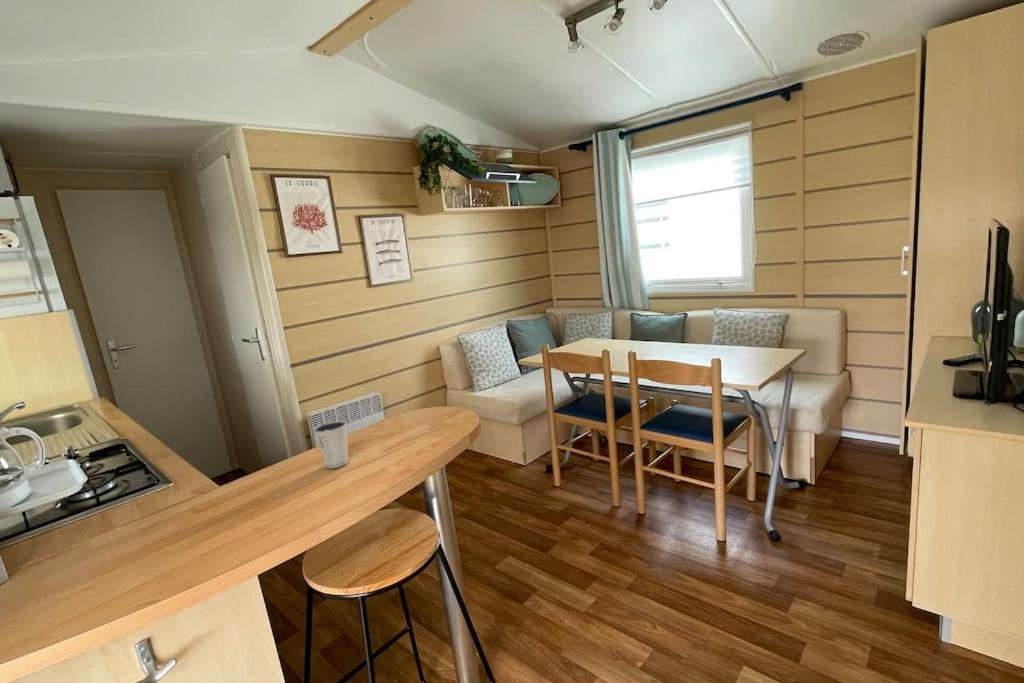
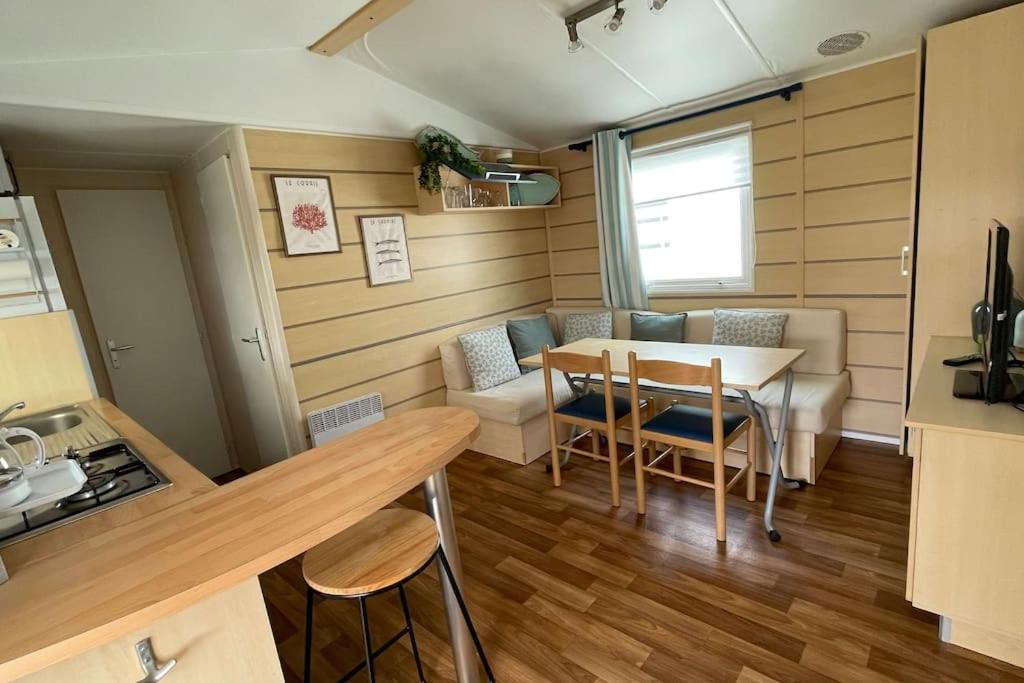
- dixie cup (333, 445)
